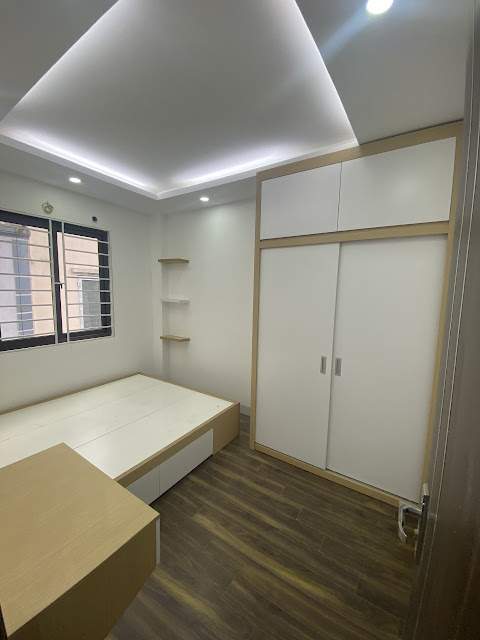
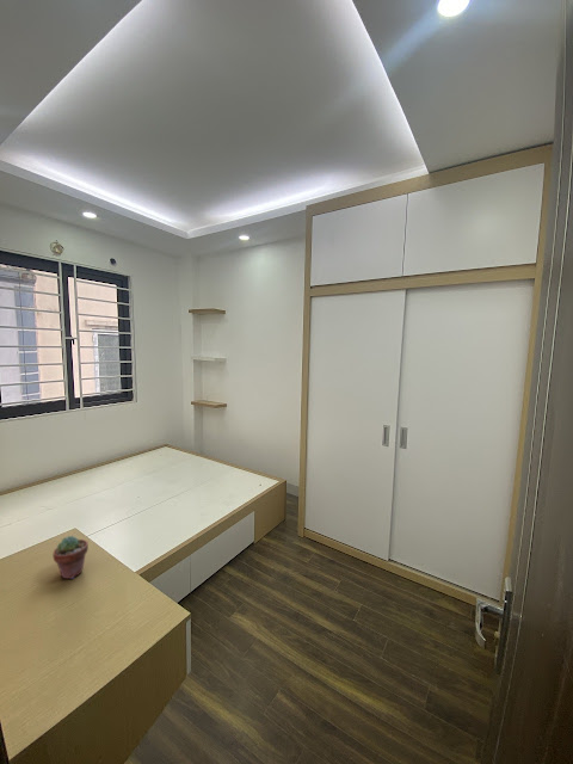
+ potted succulent (70, 554)
